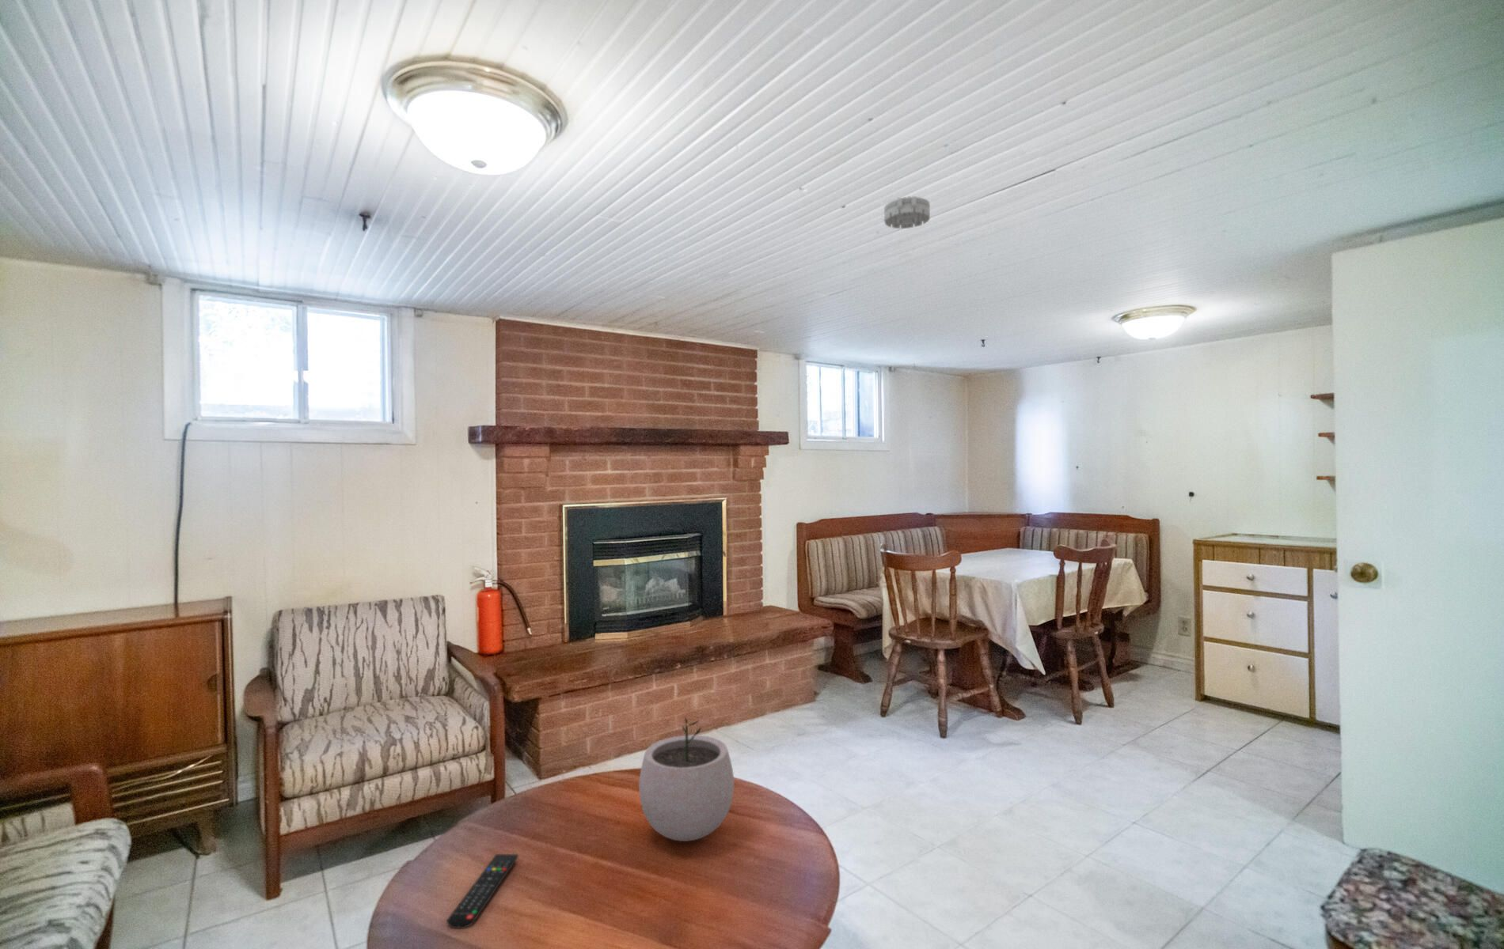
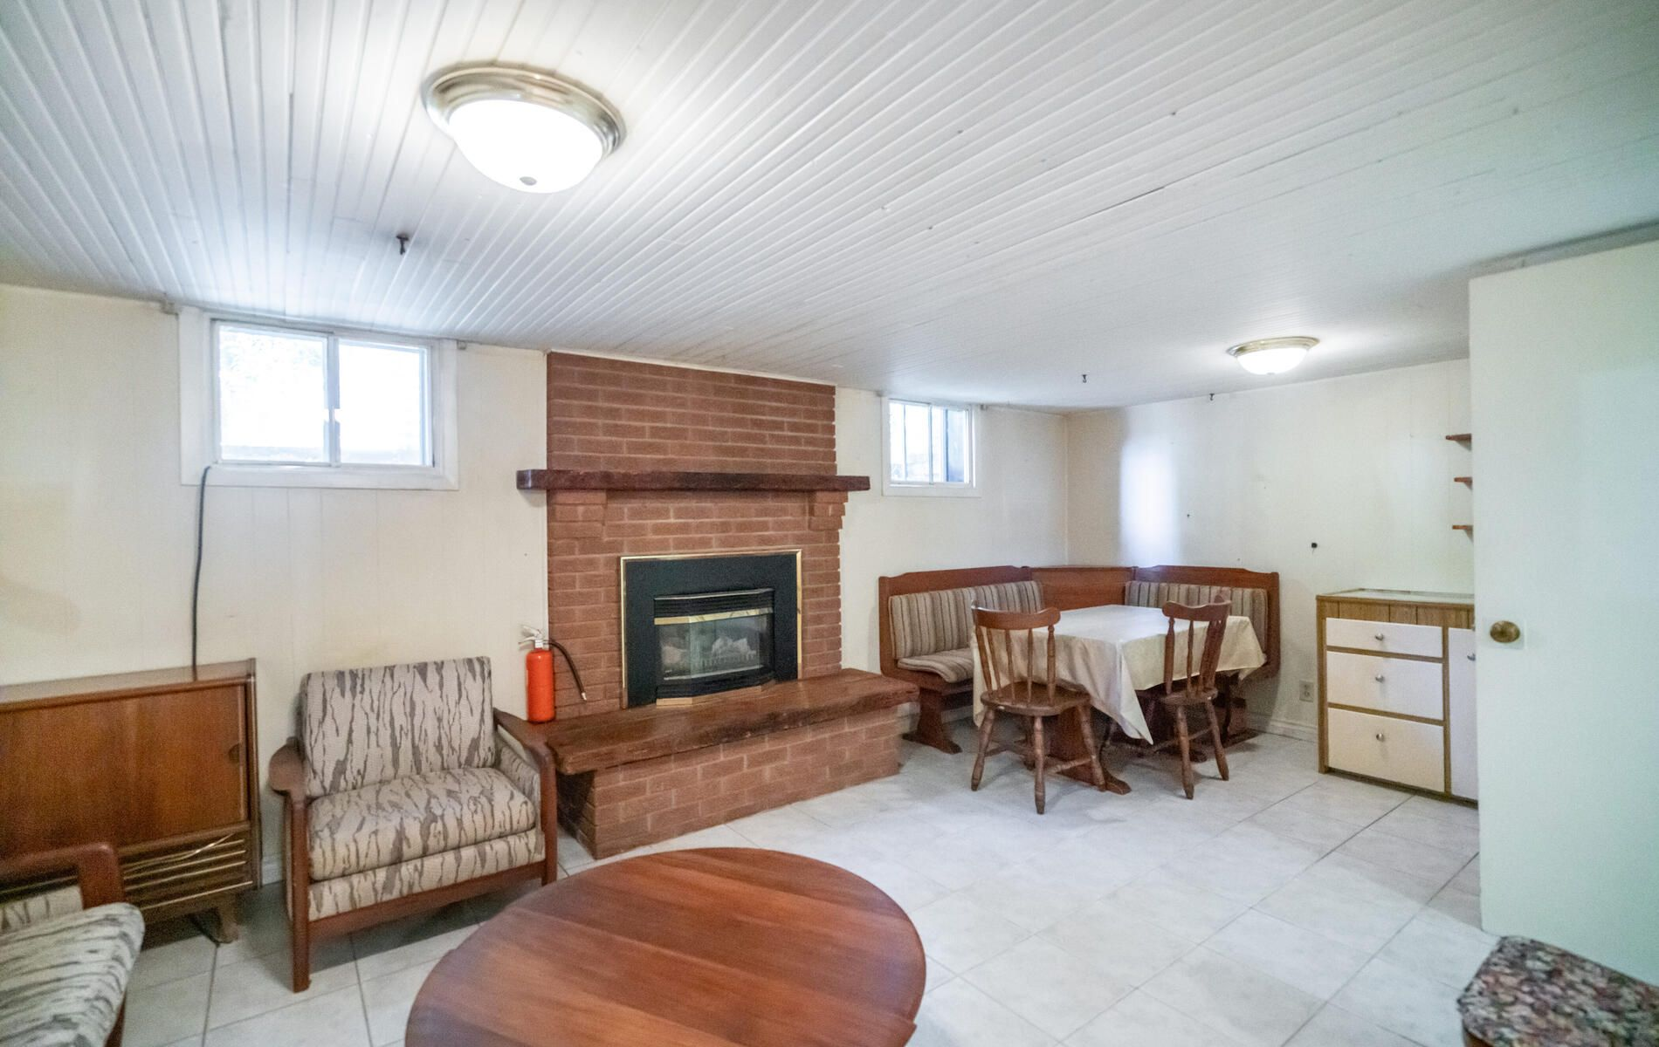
- plant pot (686, 773)
- remote control (485, 888)
- smoke detector (907, 212)
